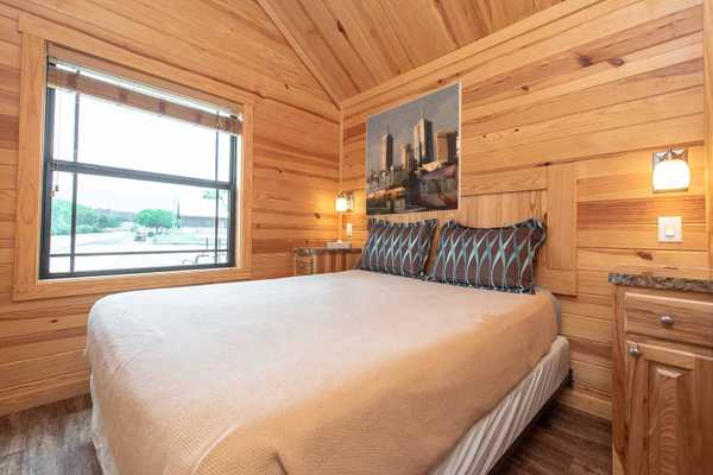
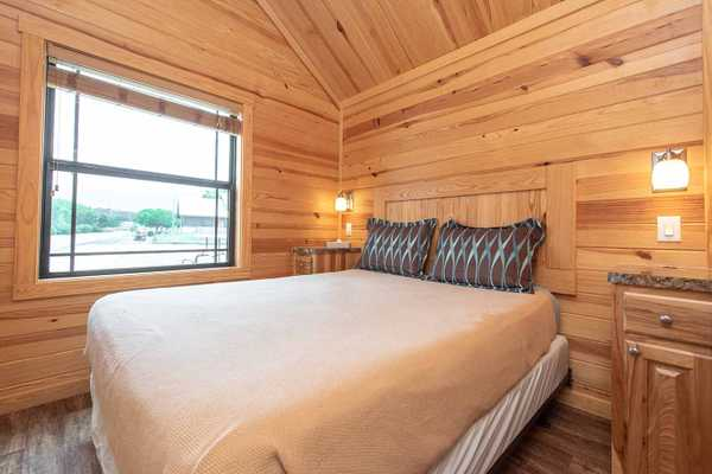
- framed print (406, 158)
